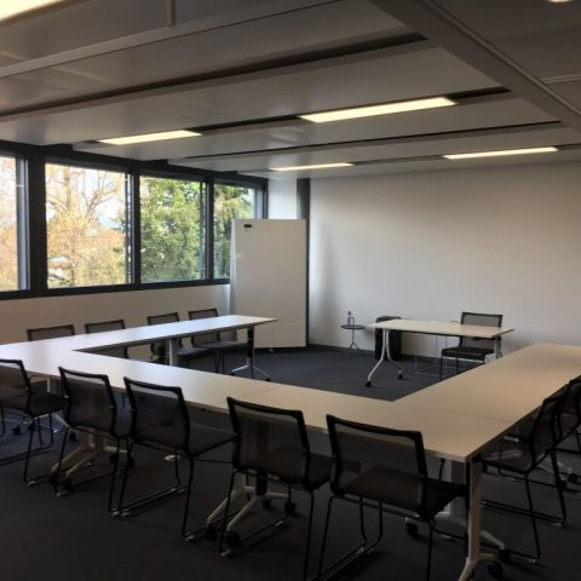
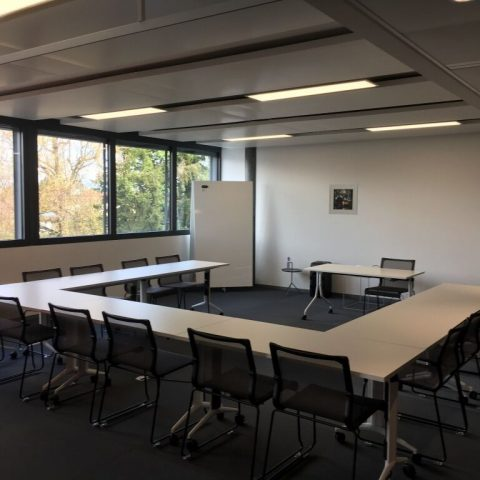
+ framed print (343, 199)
